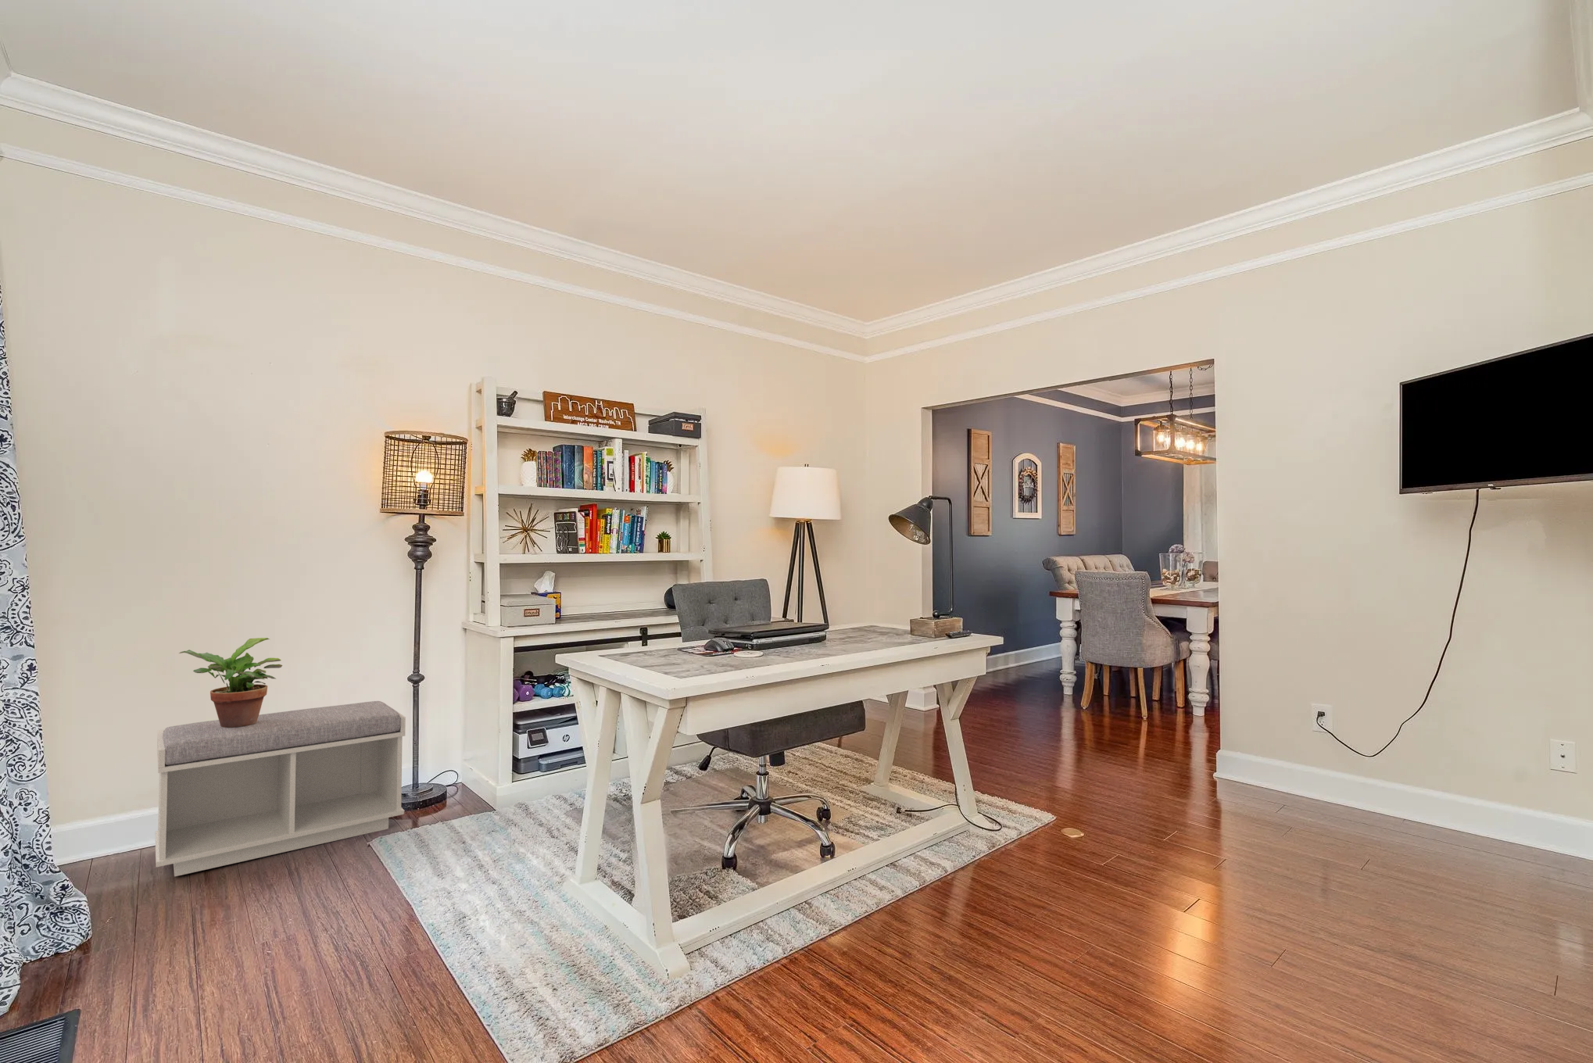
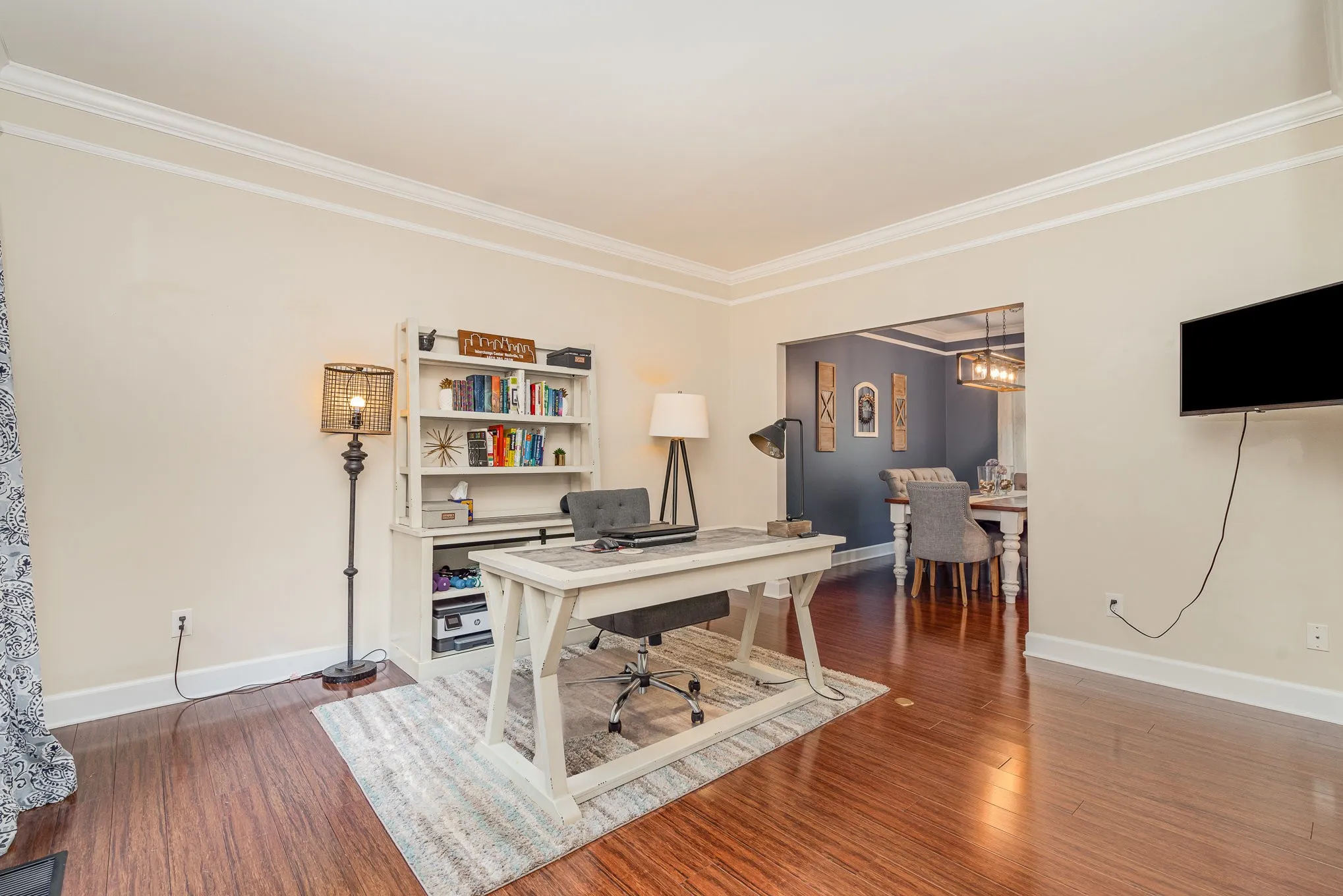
- potted plant (230, 683)
- bench (286, 777)
